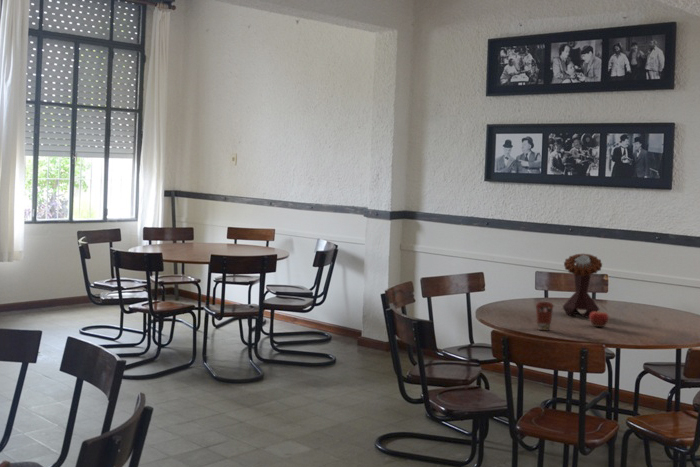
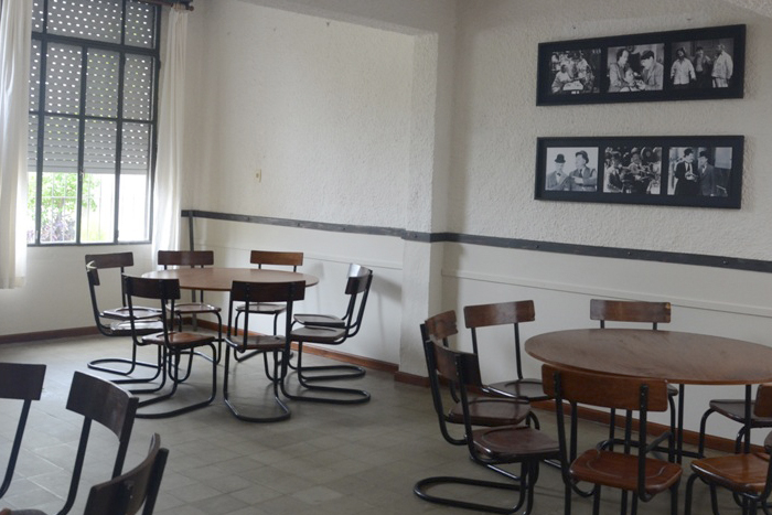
- coffee cup (544, 315)
- mushroom (581, 284)
- fruit (598, 317)
